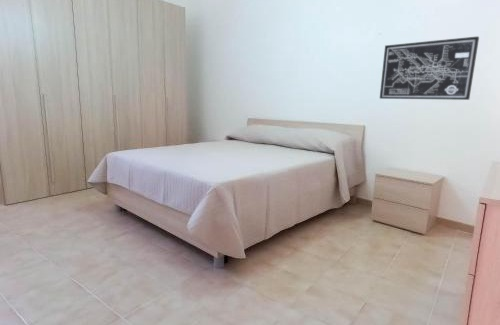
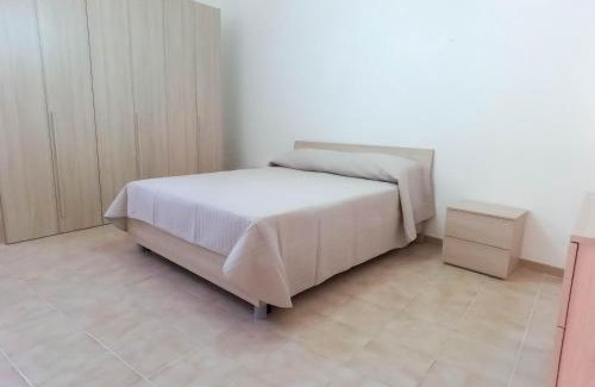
- wall art (424, 70)
